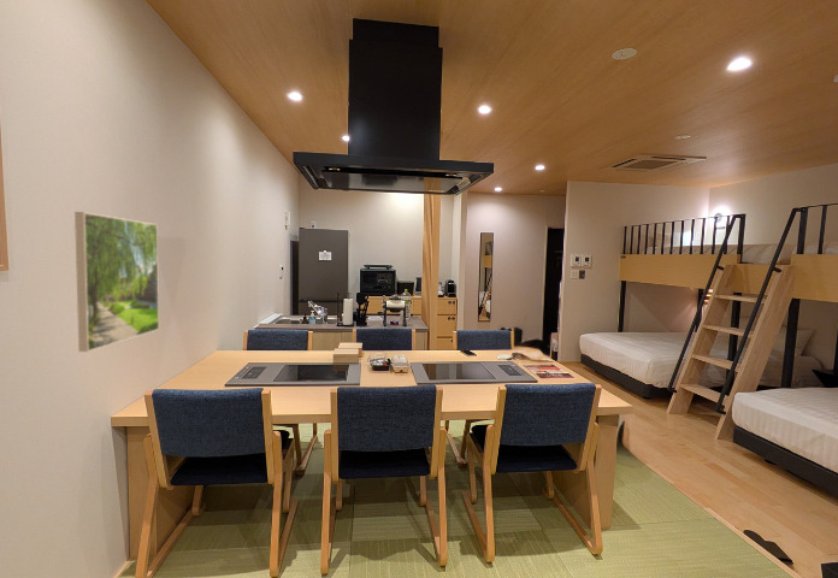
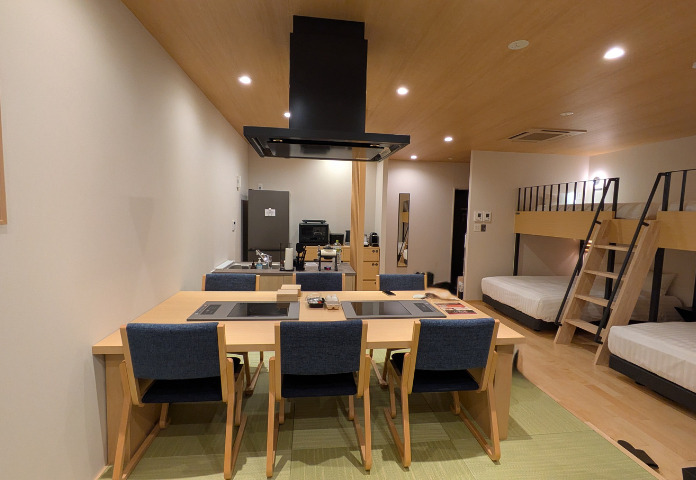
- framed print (123, 279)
